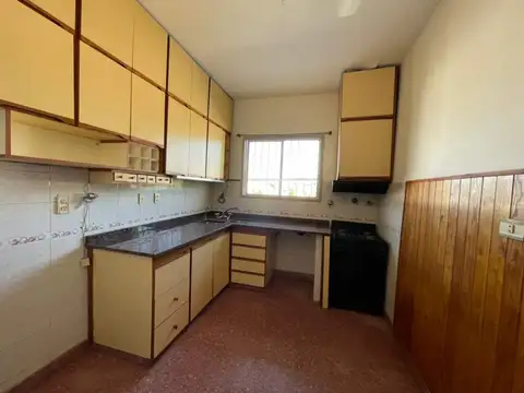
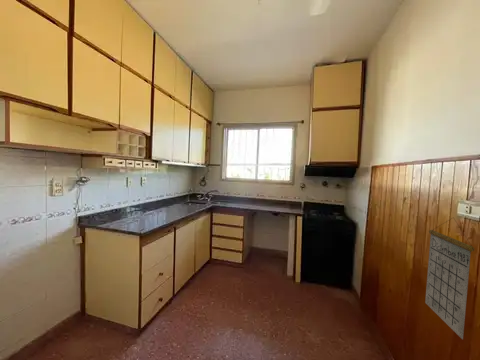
+ calendar (446, 268)
